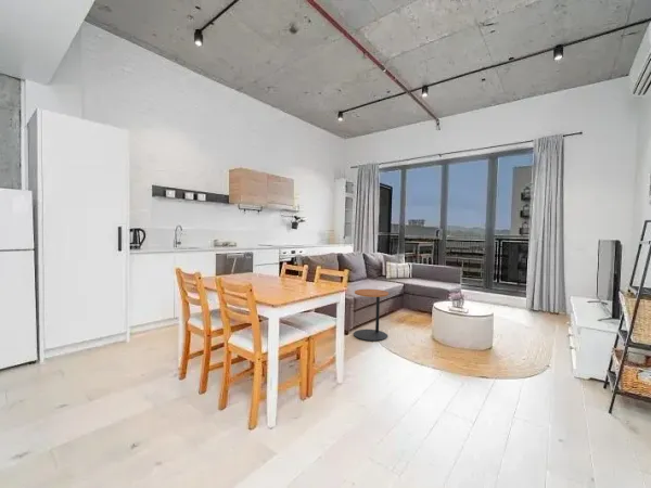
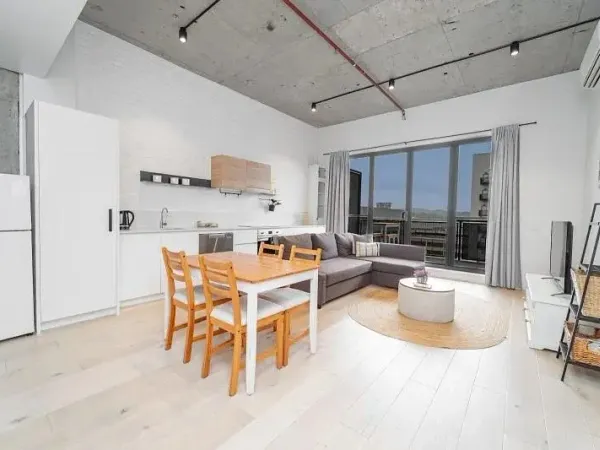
- side table (375, 316)
